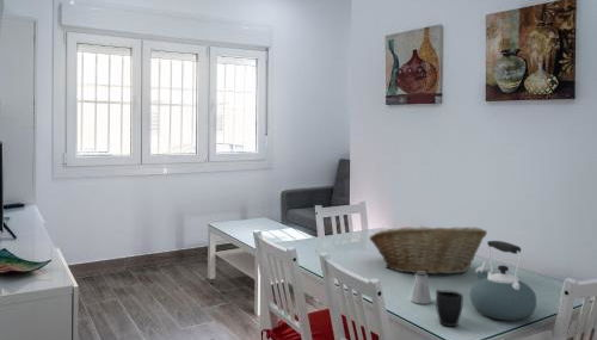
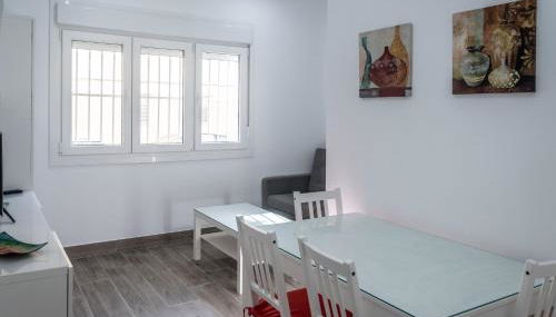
- saltshaker (420, 286)
- kettle (499, 276)
- fruit basket (426, 245)
- mug (445, 307)
